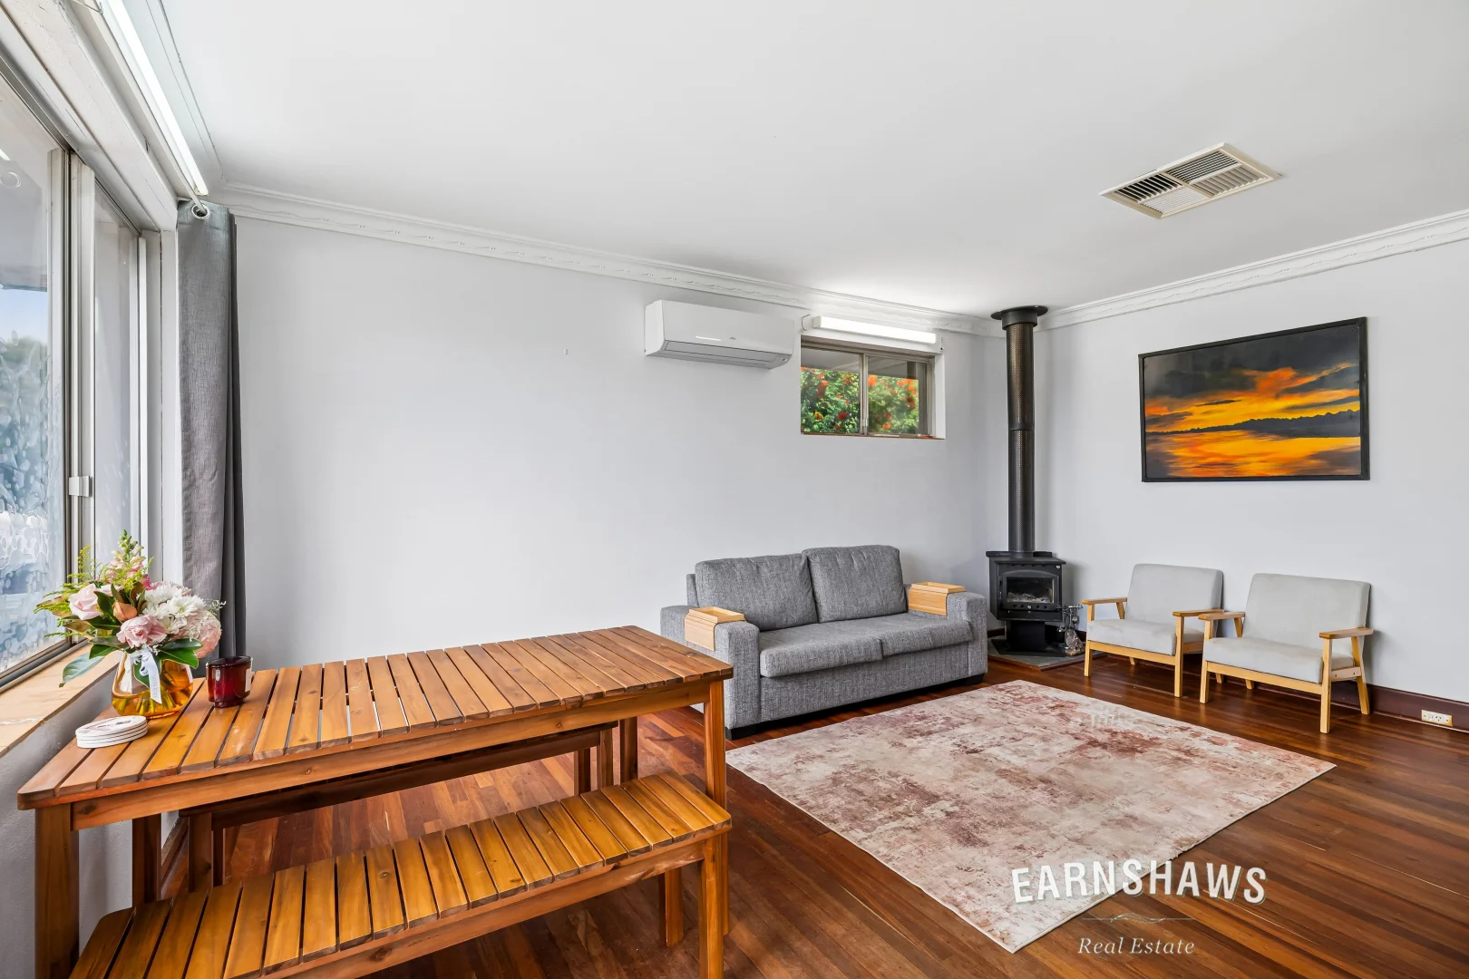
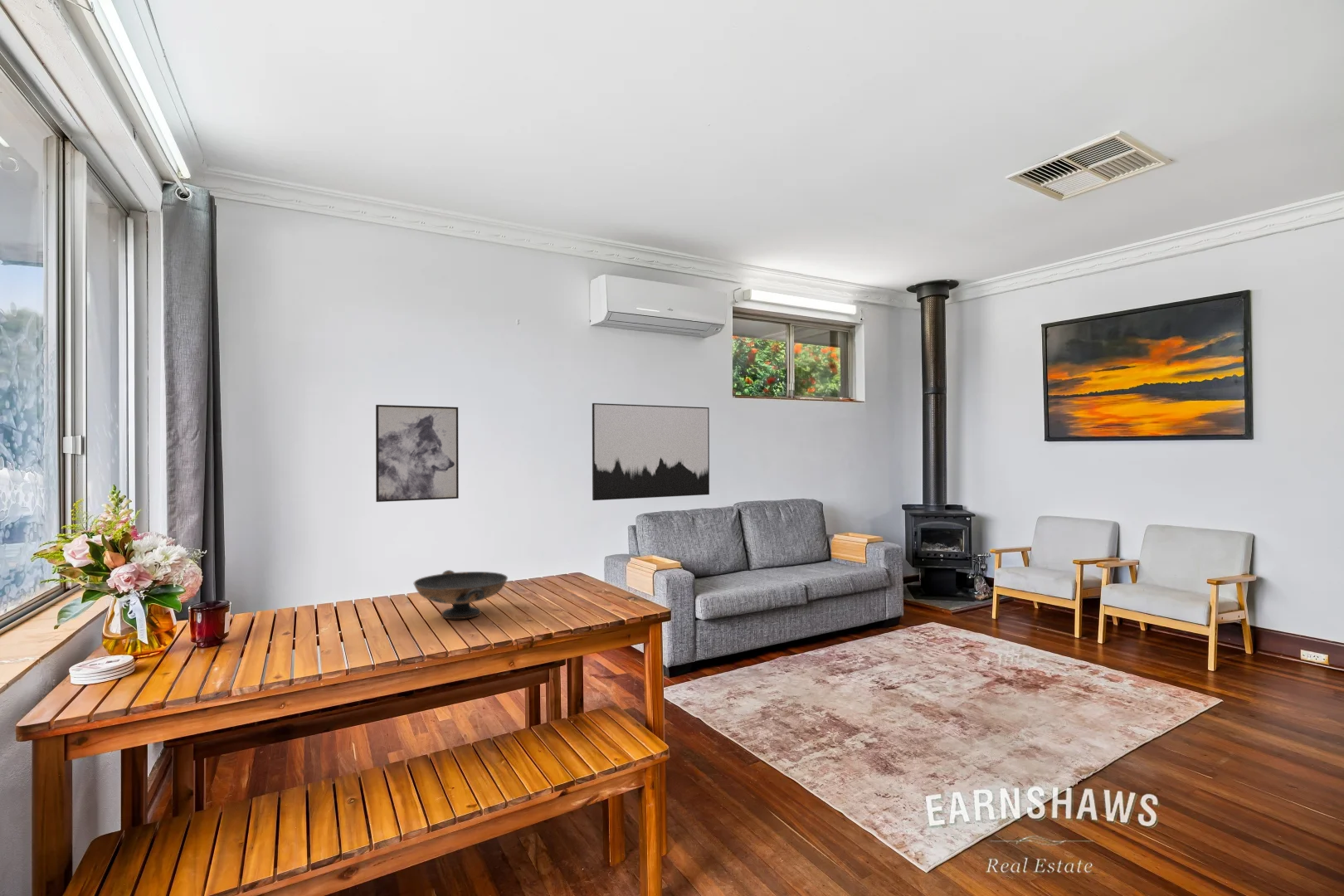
+ decorative bowl (461, 596)
+ wall art (654, 451)
+ wall art (418, 453)
